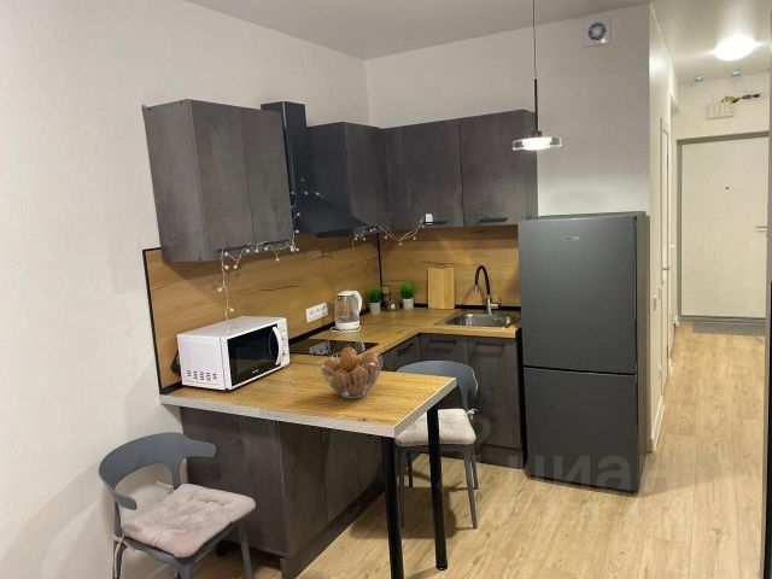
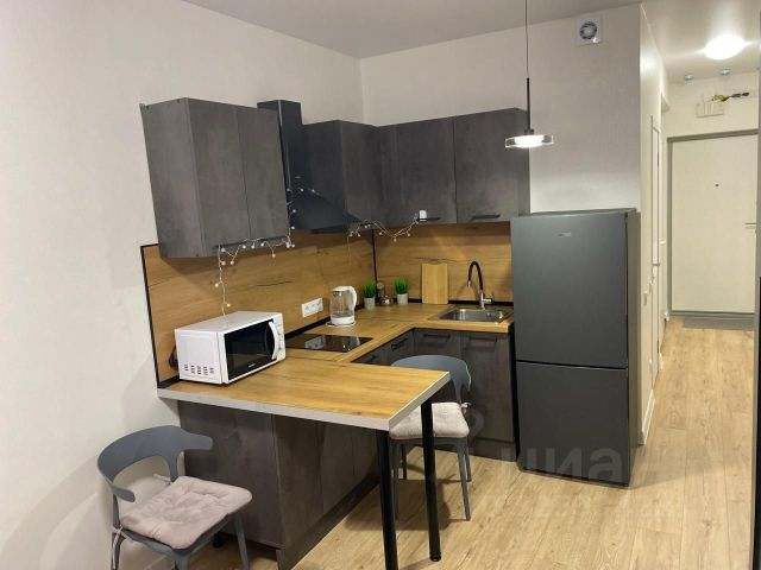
- fruit basket (351, 372)
